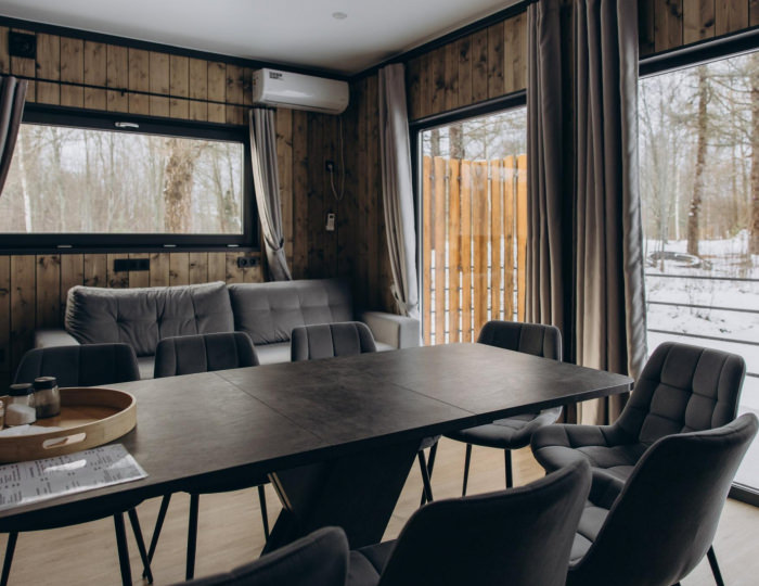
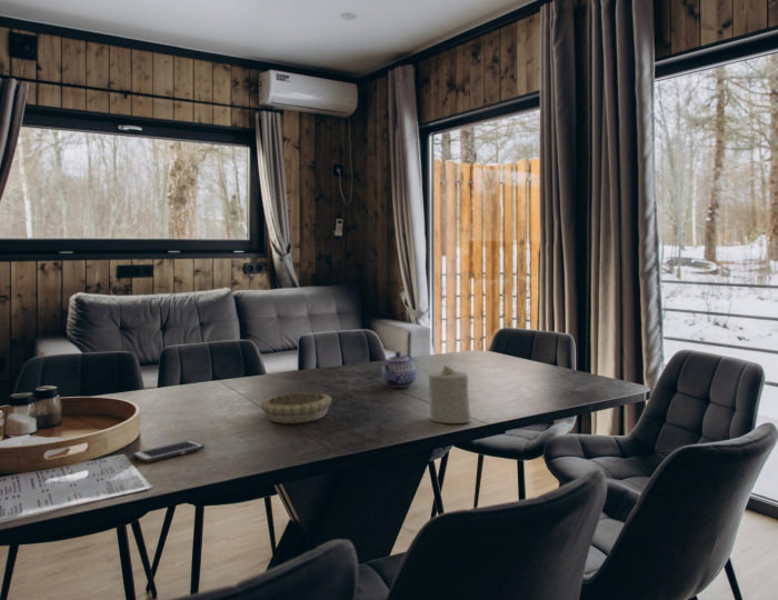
+ teapot (398, 368)
+ cell phone (169, 450)
+ candle (449, 392)
+ decorative bowl (297, 407)
